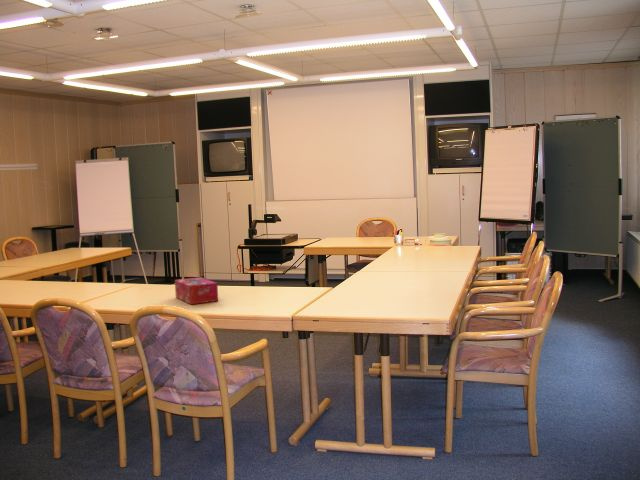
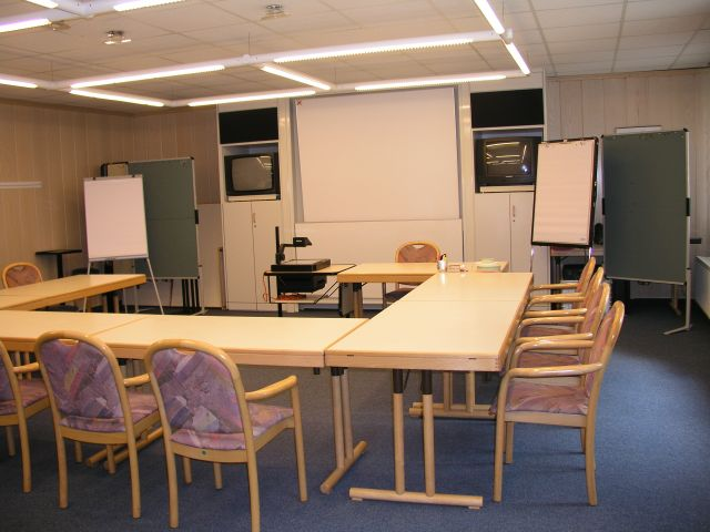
- tissue box (196, 290)
